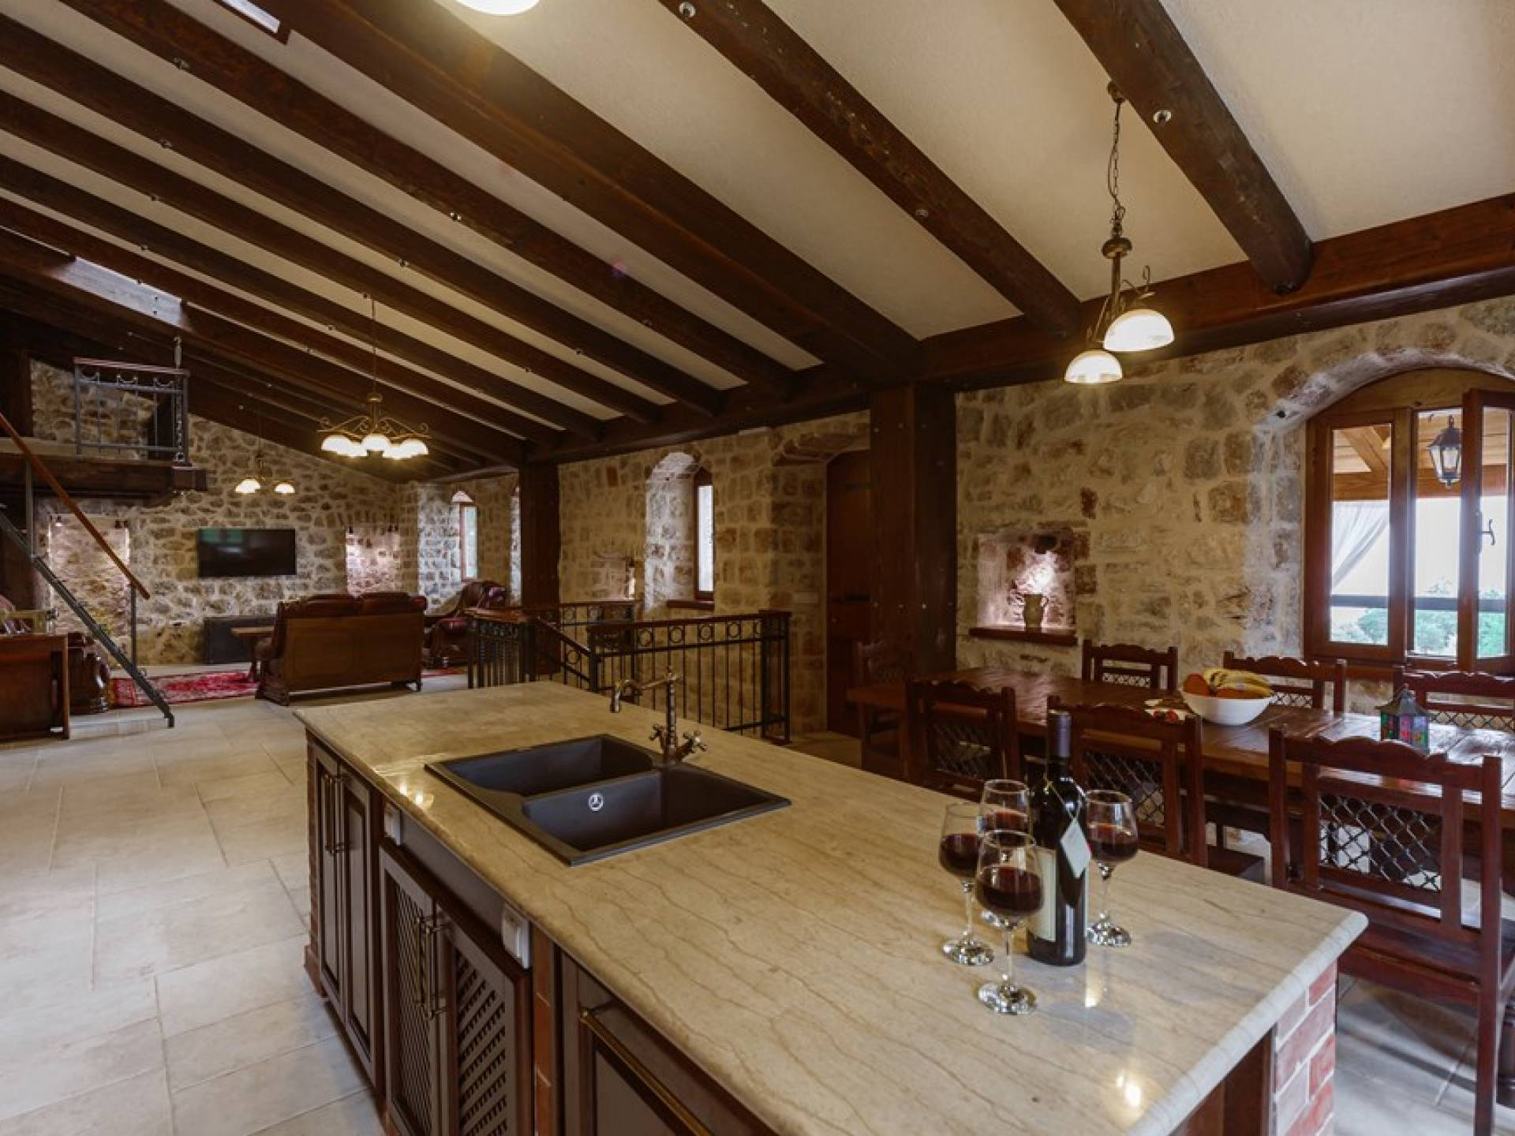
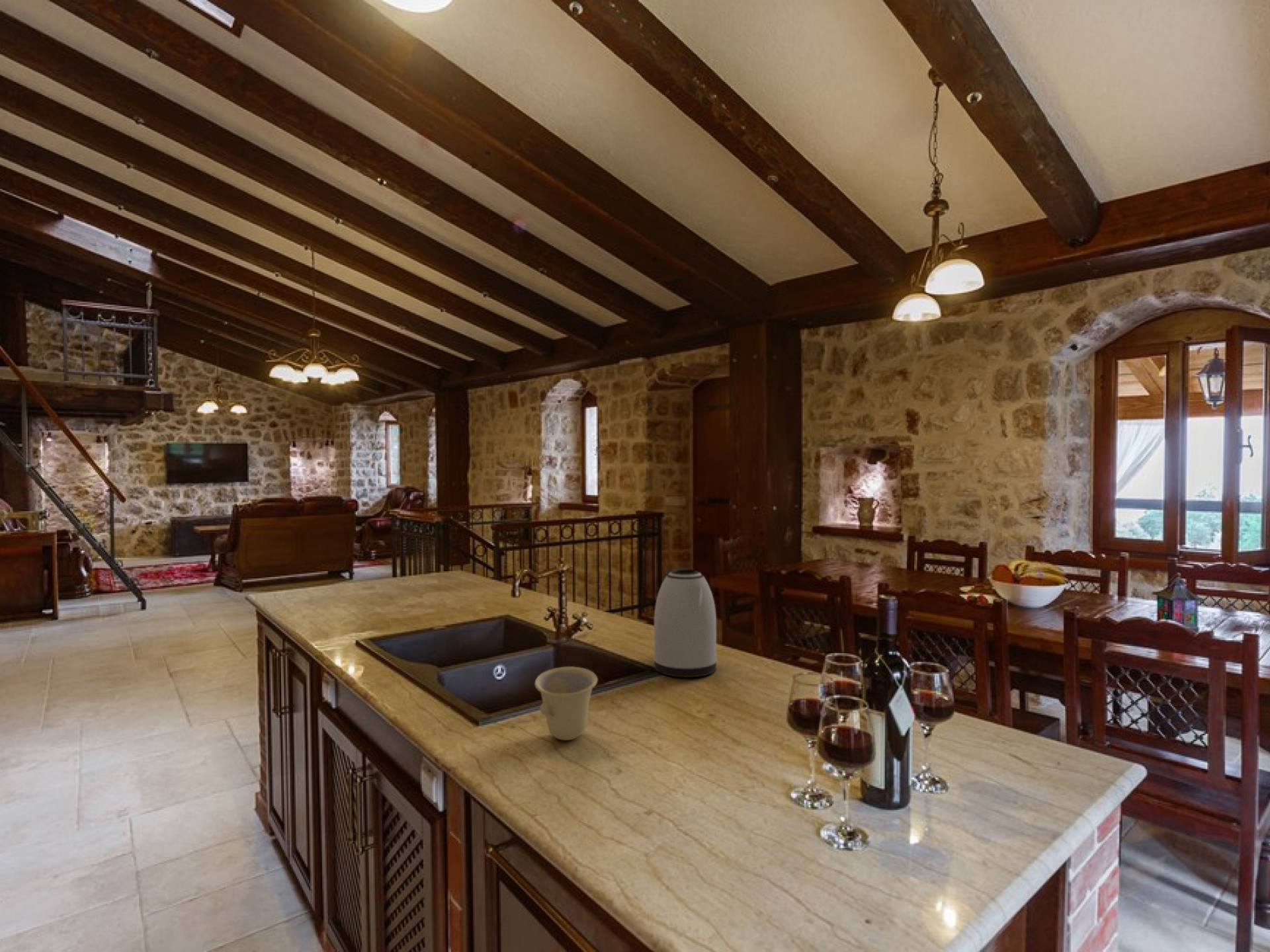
+ kettle (680, 615)
+ cup (566, 707)
